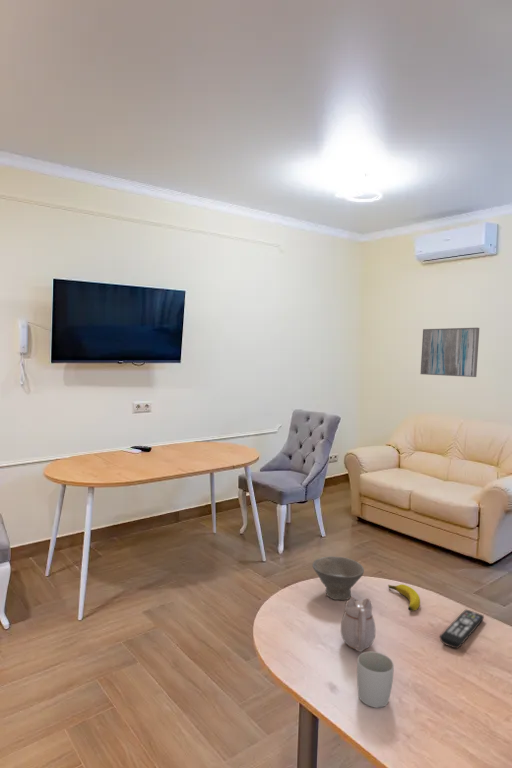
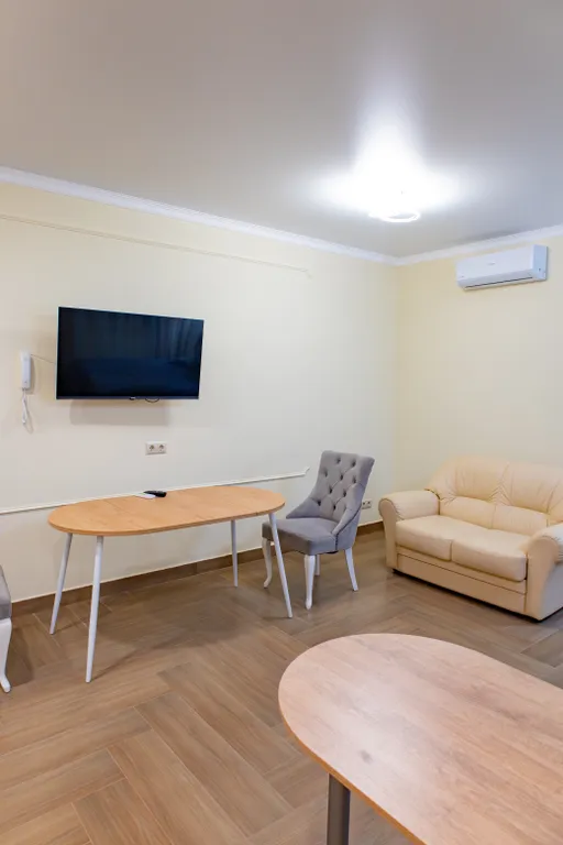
- remote control (462, 628)
- banana (405, 594)
- bowl (337, 579)
- teapot (358, 621)
- mug (373, 675)
- wall art (448, 352)
